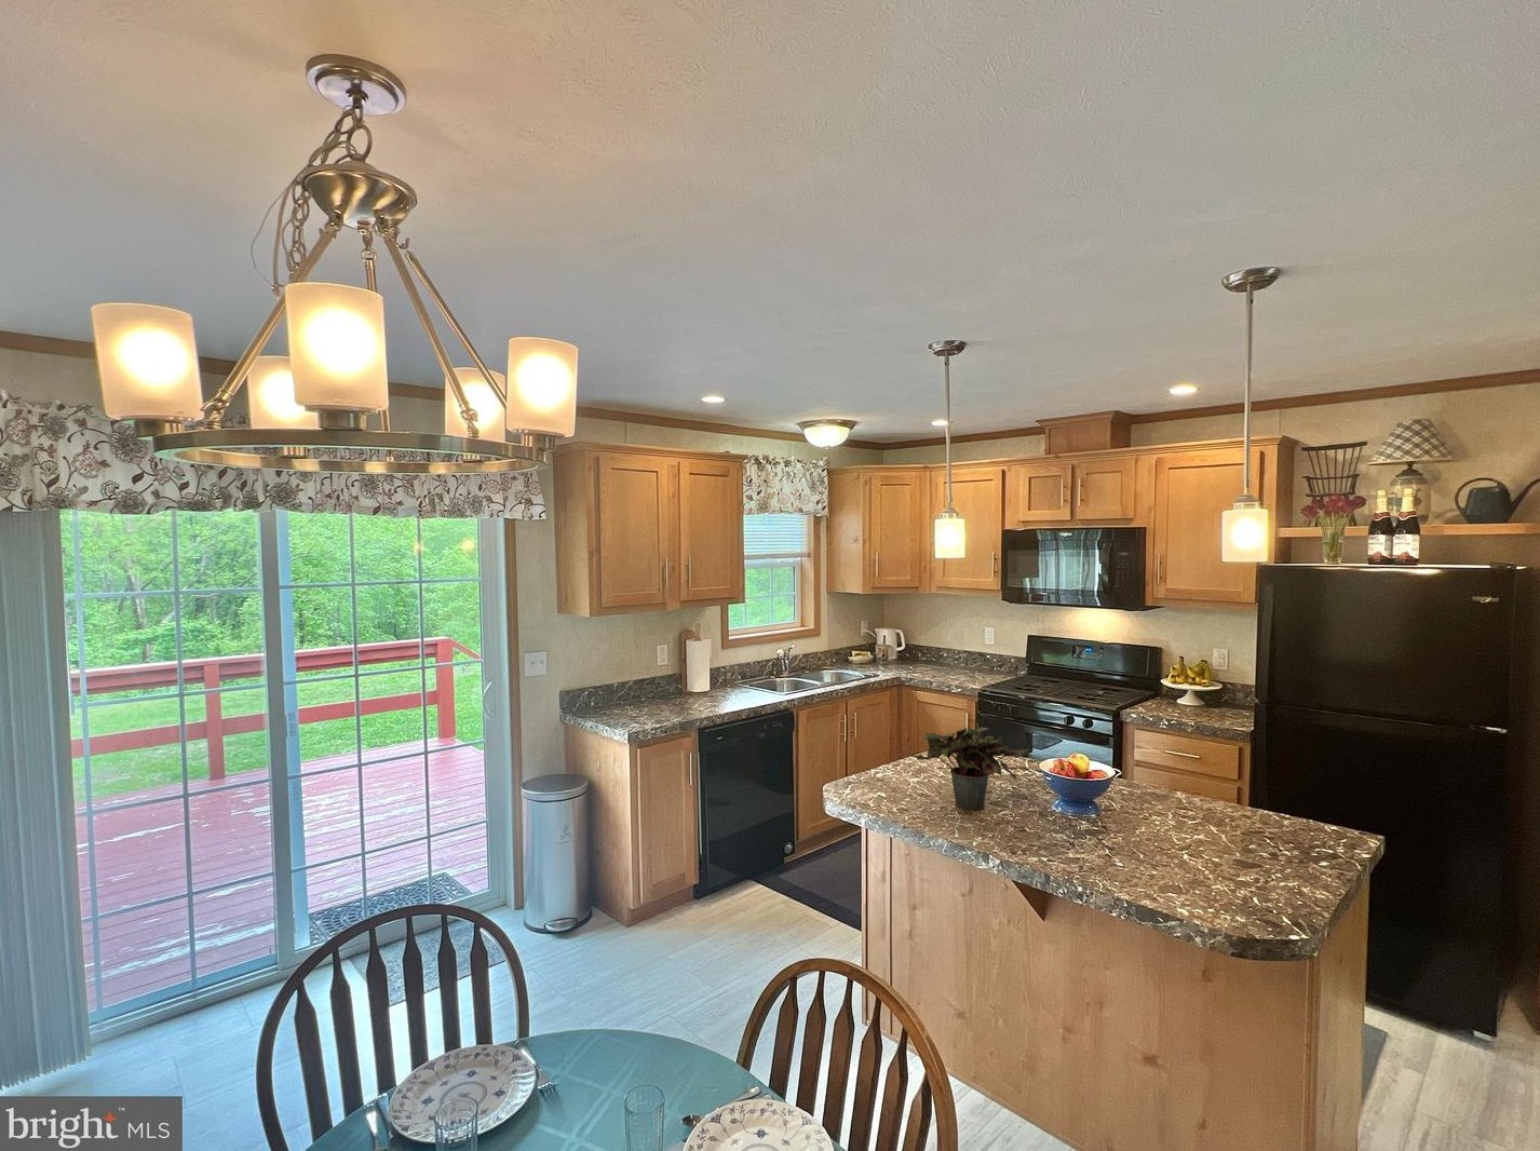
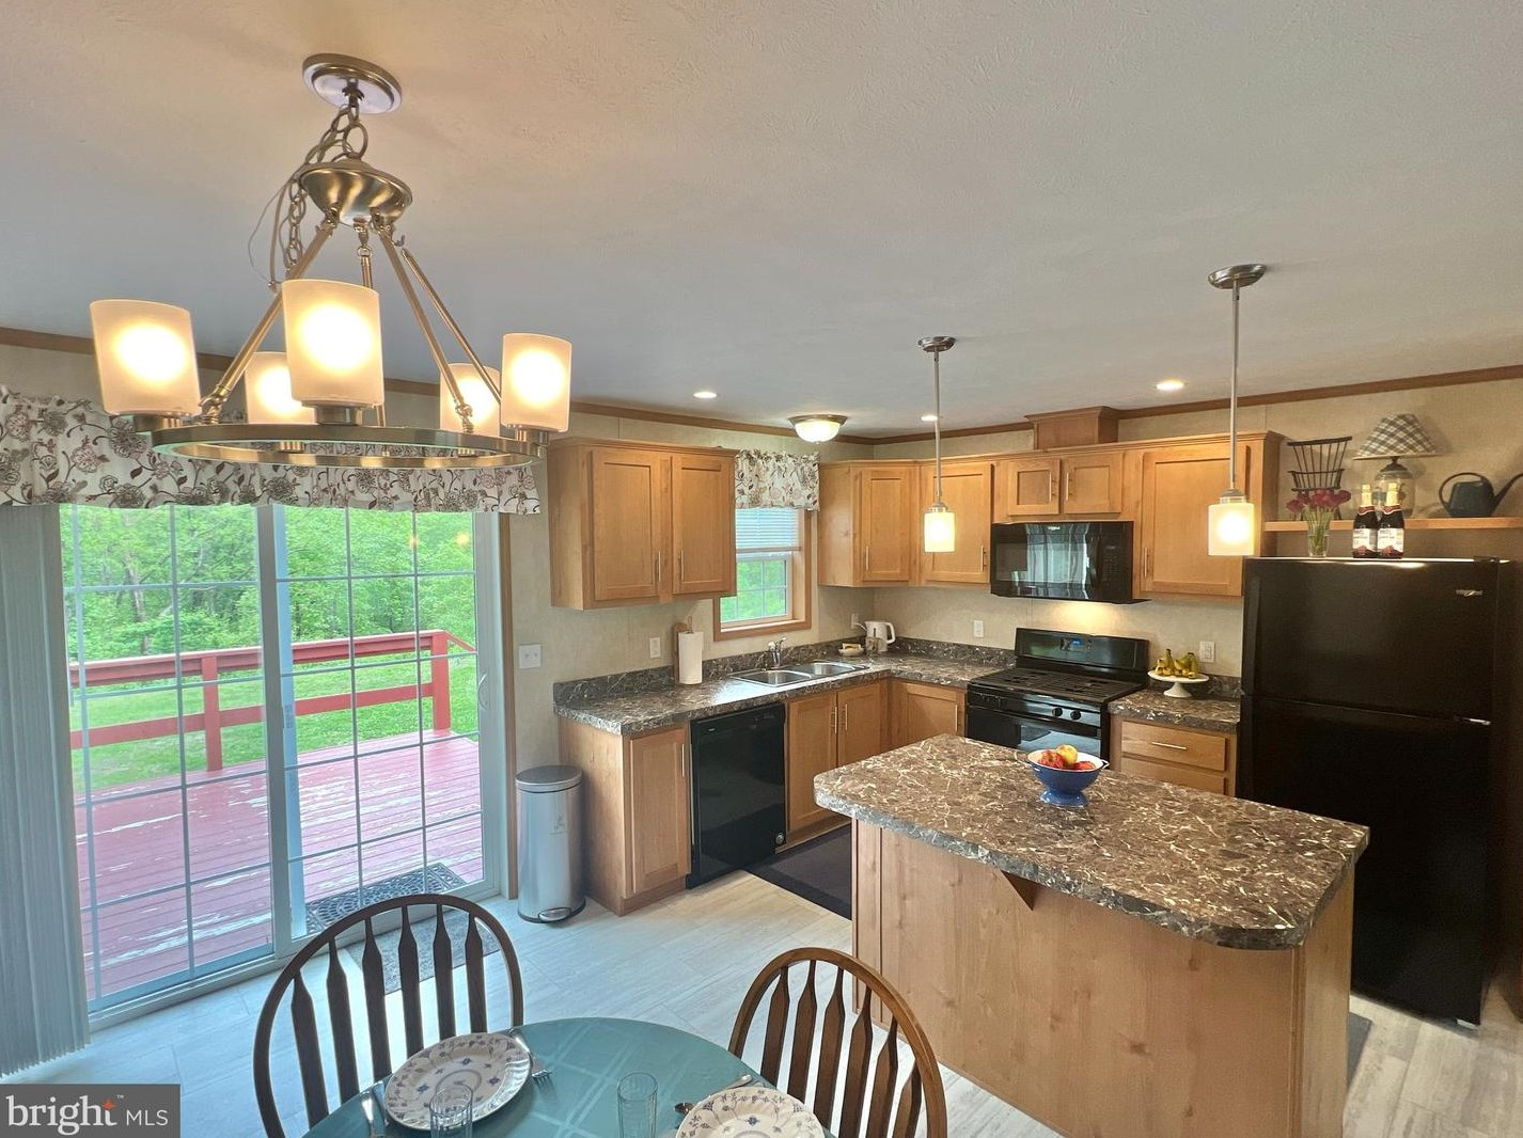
- potted plant (968, 767)
